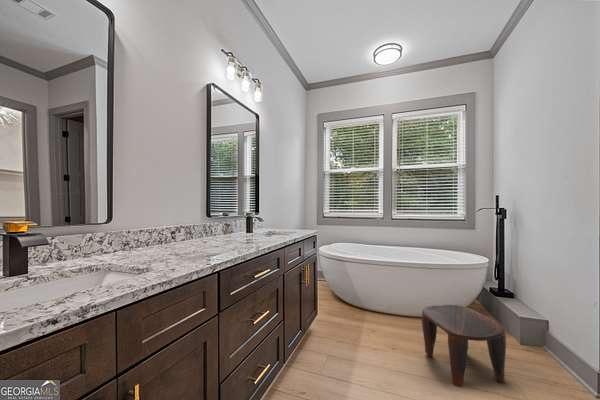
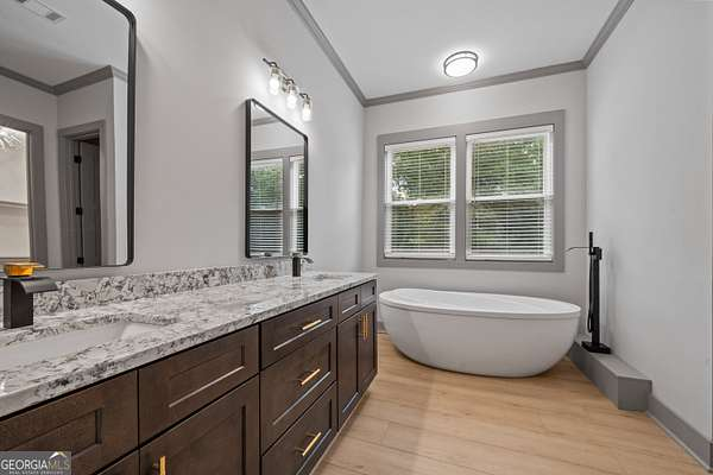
- stool (460, 342)
